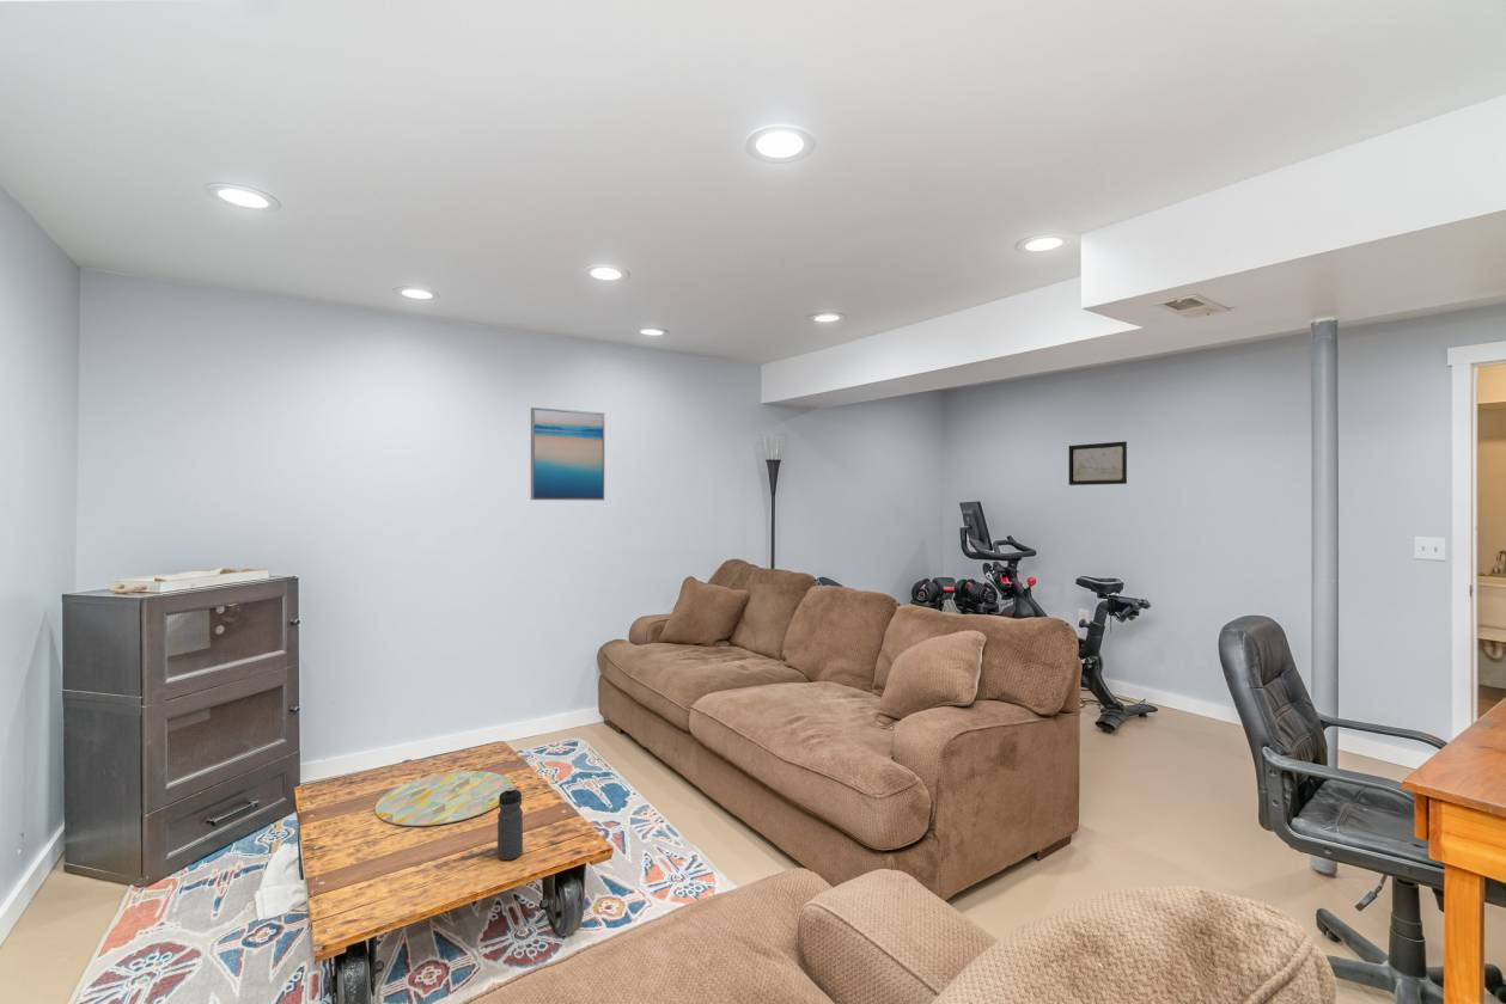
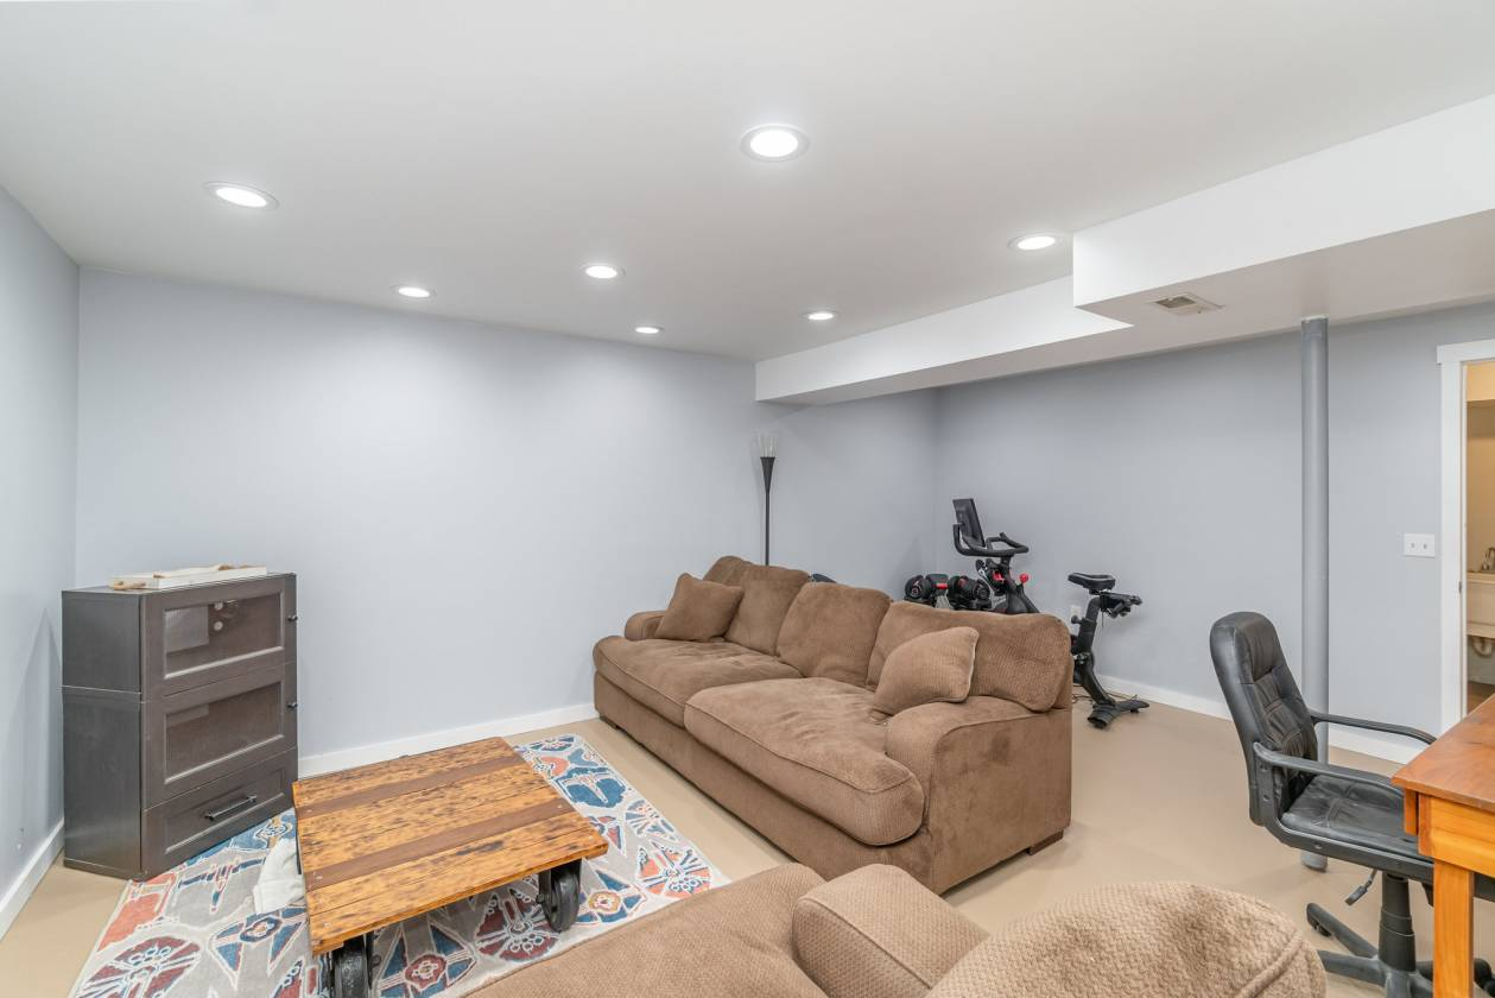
- decorative tray (446, 796)
- water bottle (510, 821)
- wall art (1096, 464)
- wall art (568, 454)
